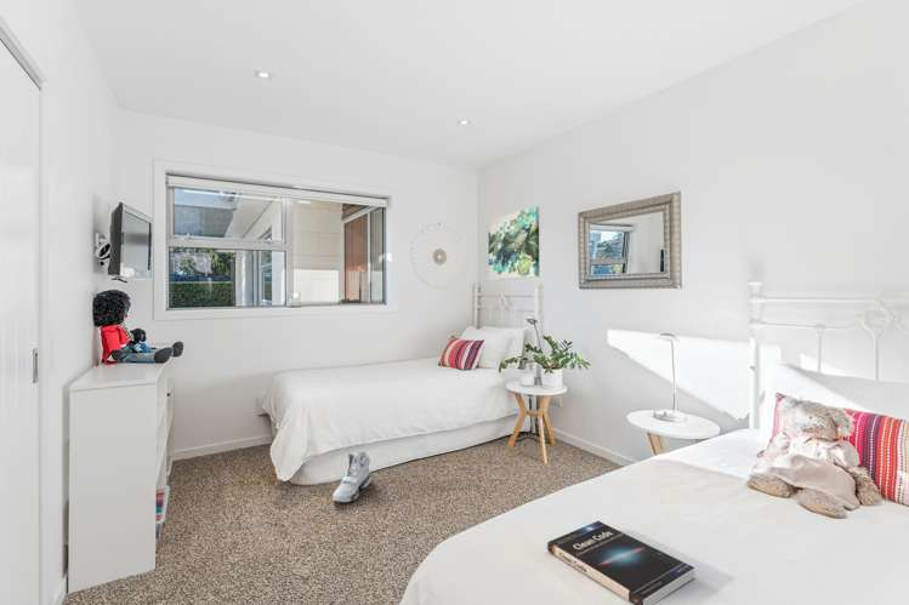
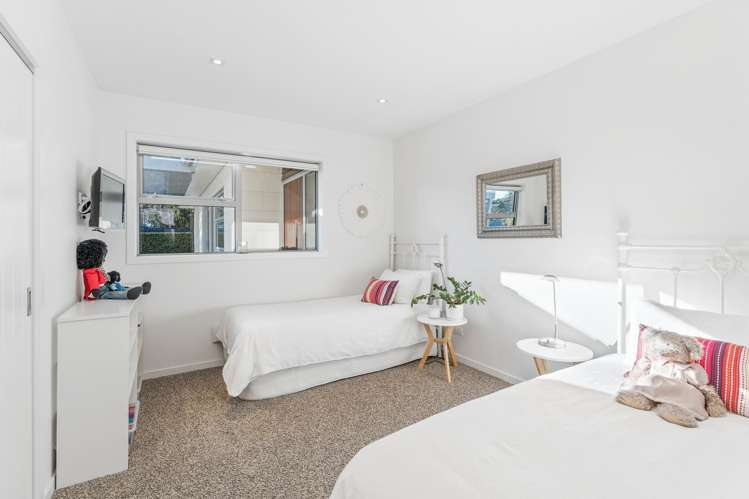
- book (617, 559)
- sneaker (352, 474)
- wall art (512, 246)
